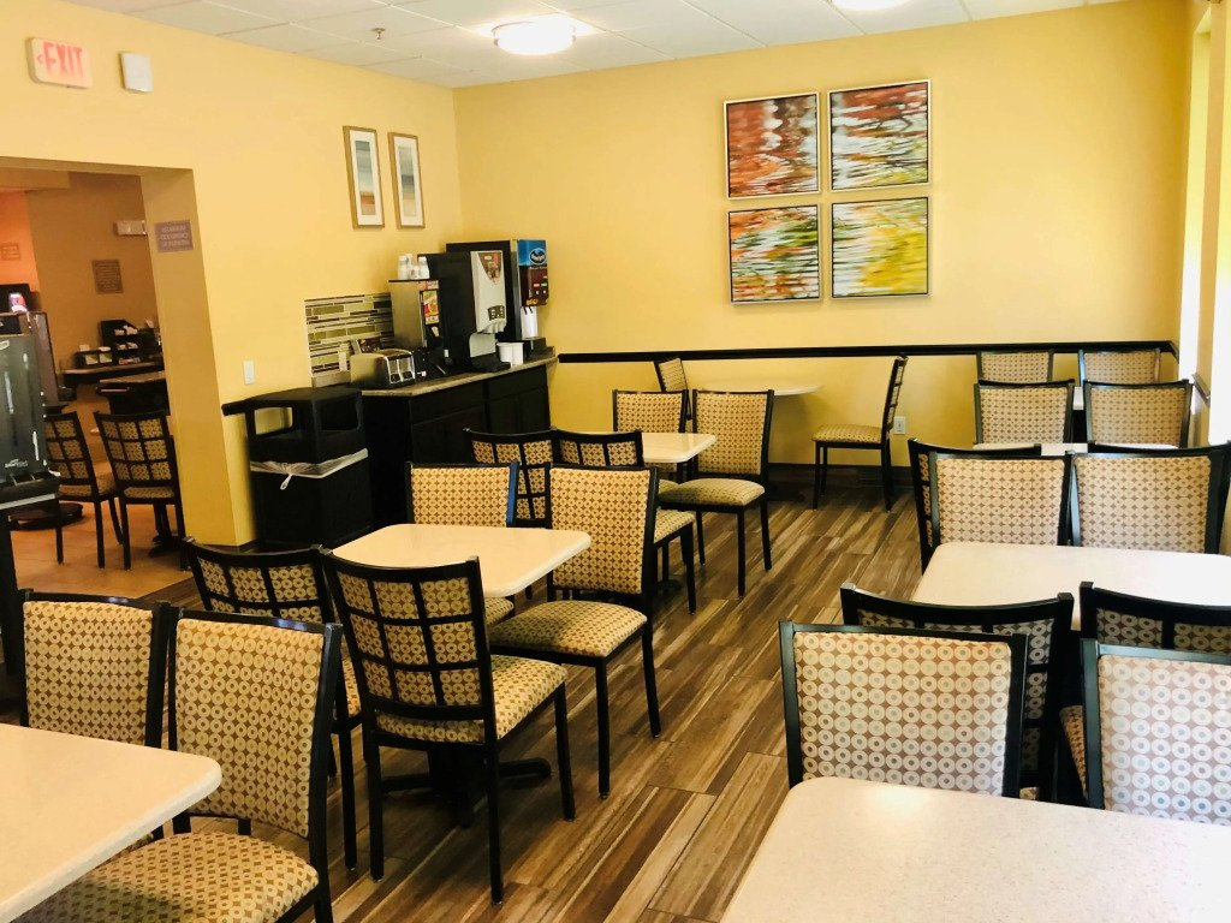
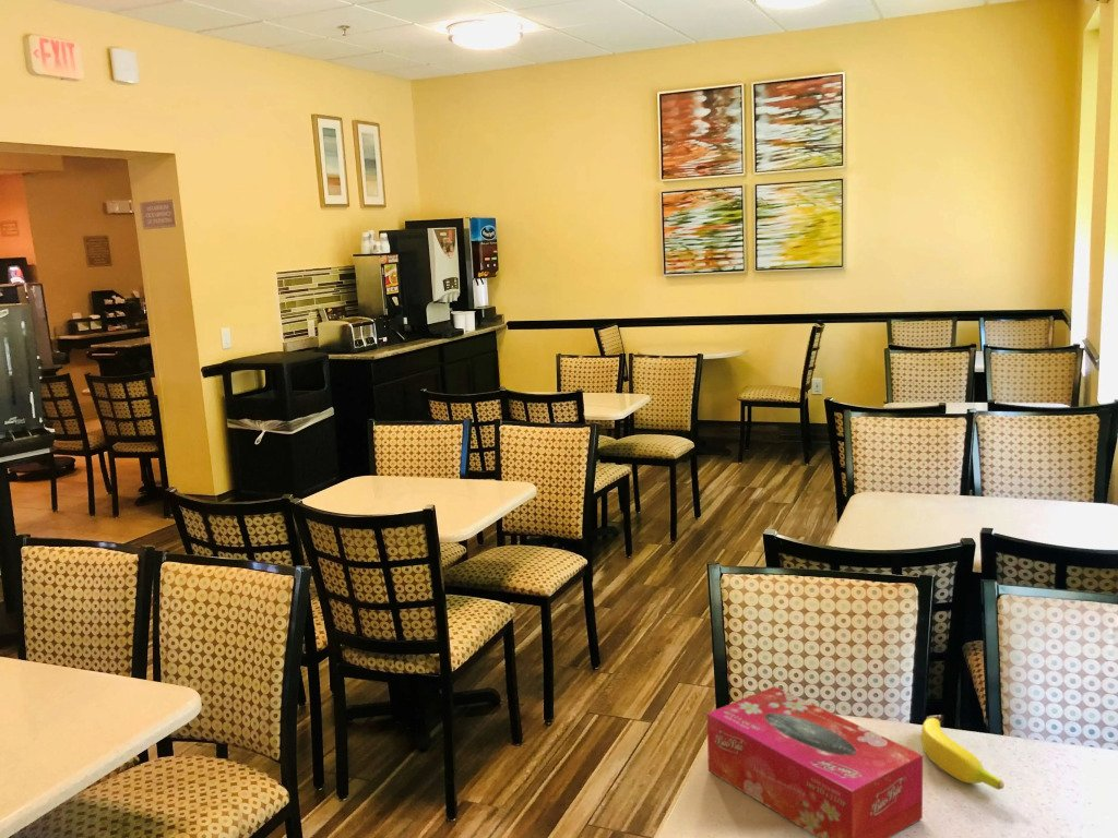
+ tissue box (809, 763)
+ banana (958, 750)
